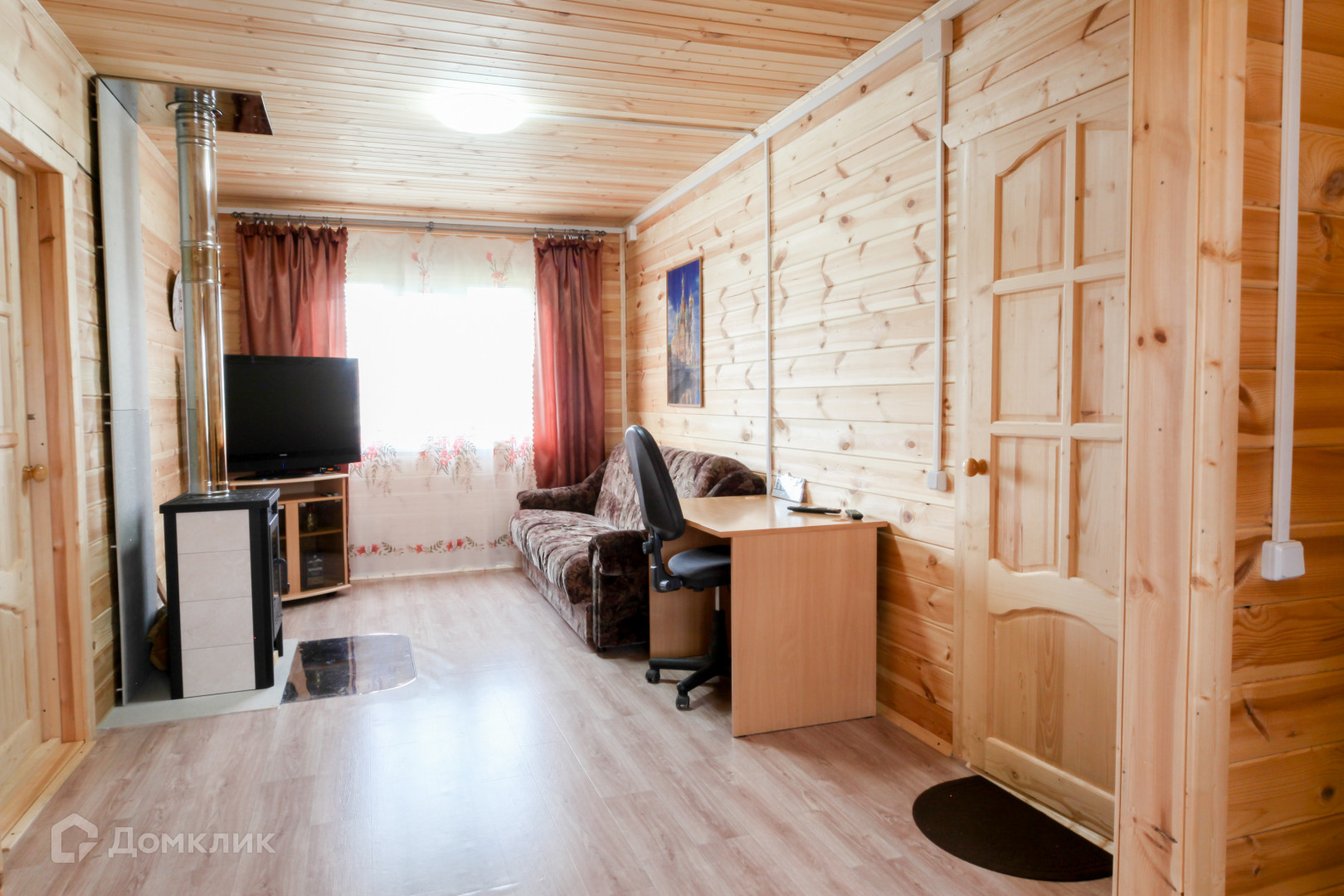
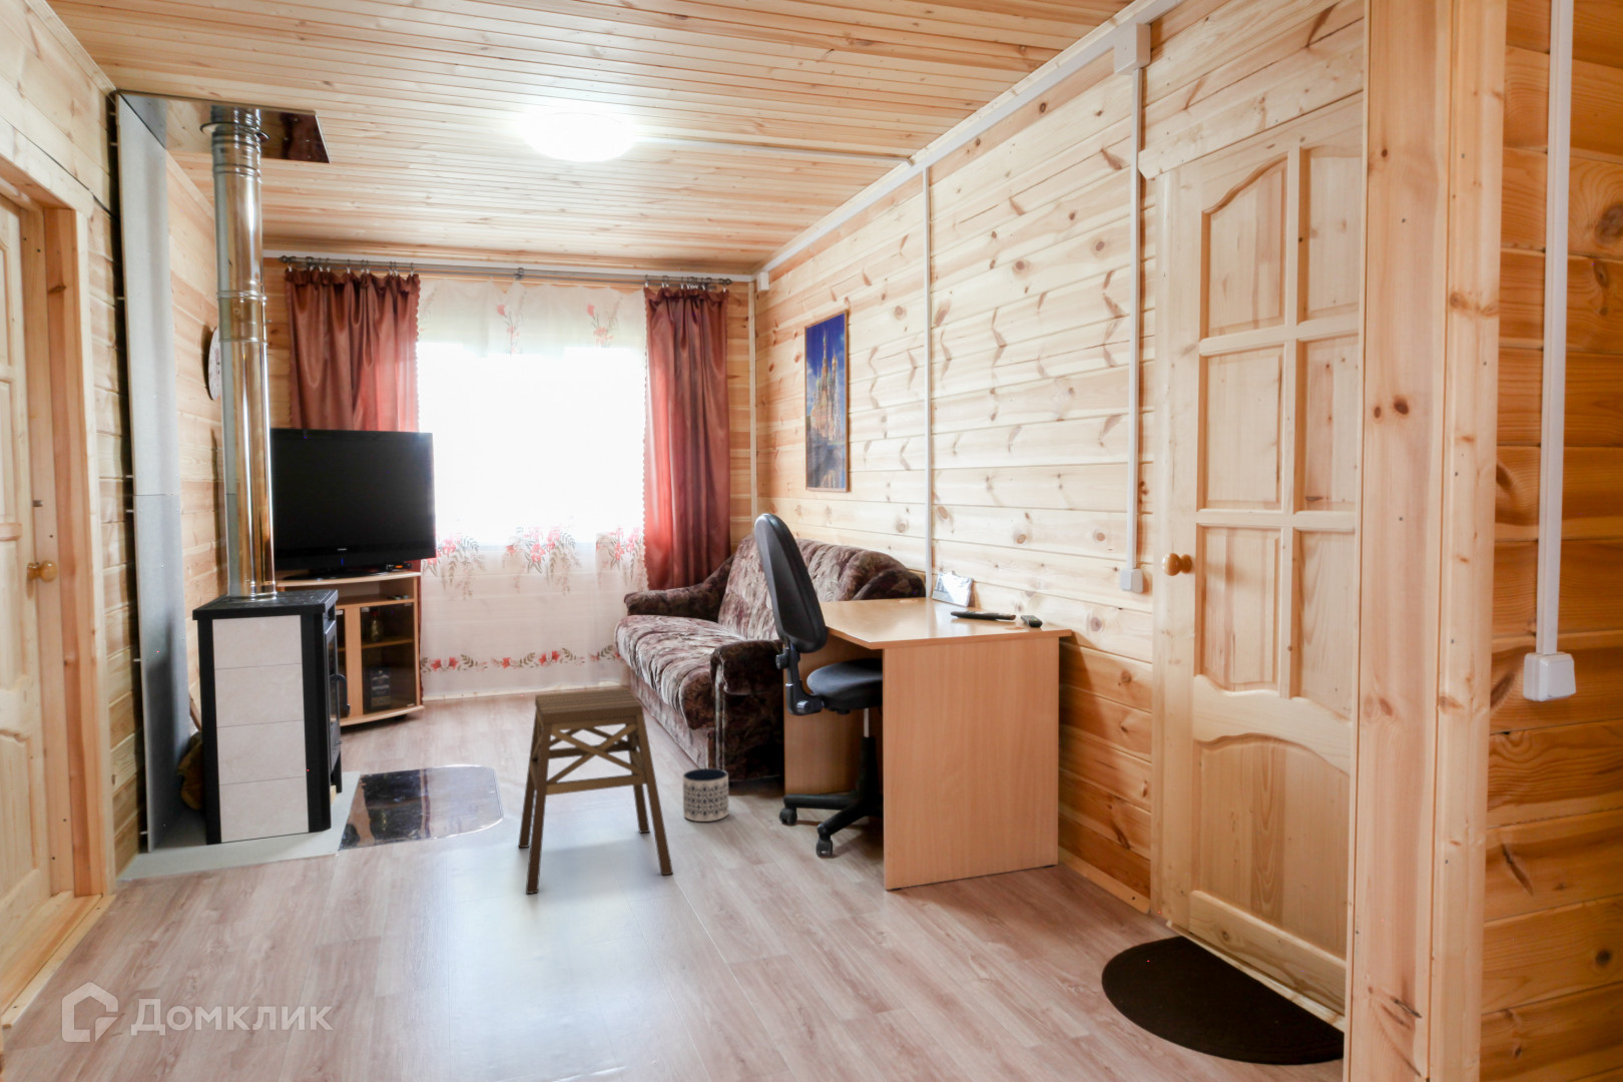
+ stool (591, 779)
+ planter (705, 795)
